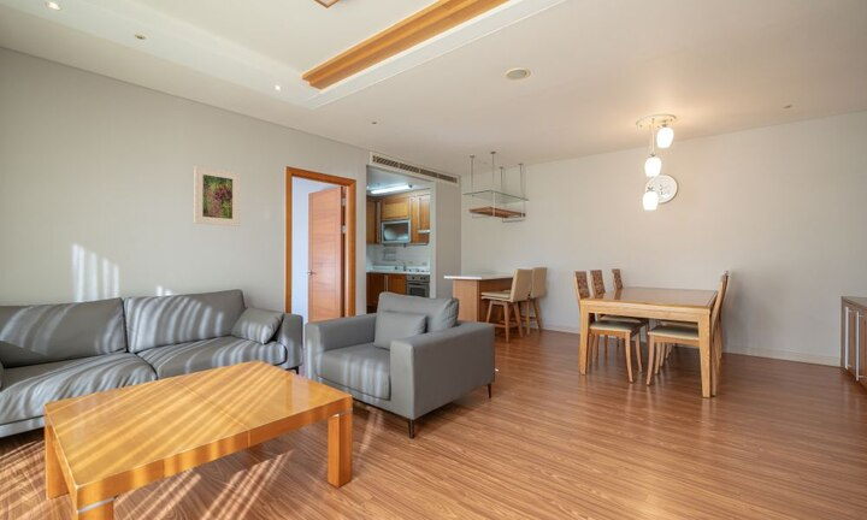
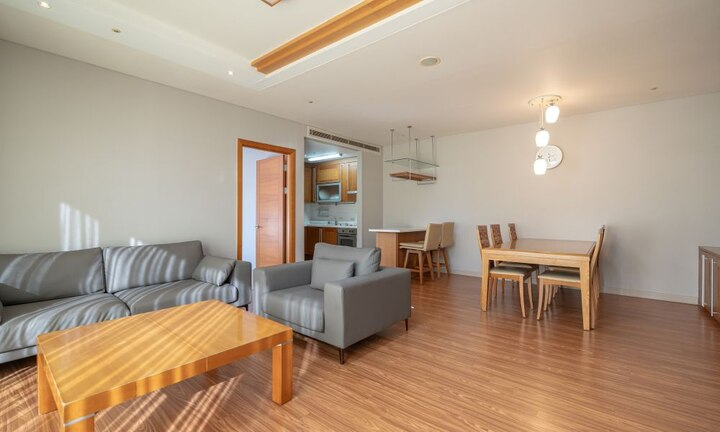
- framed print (217, 196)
